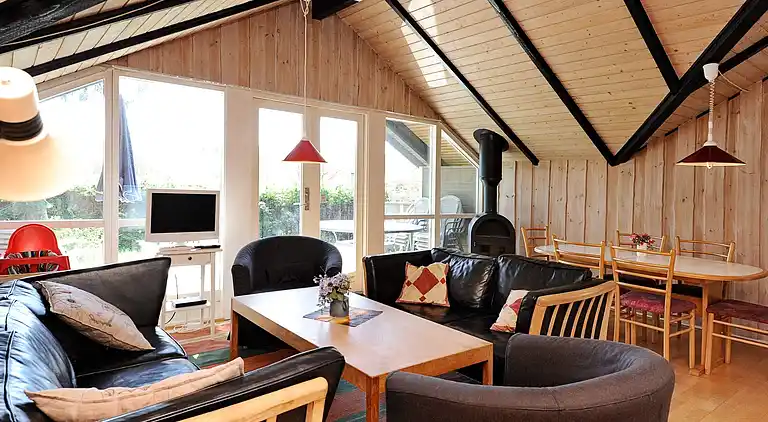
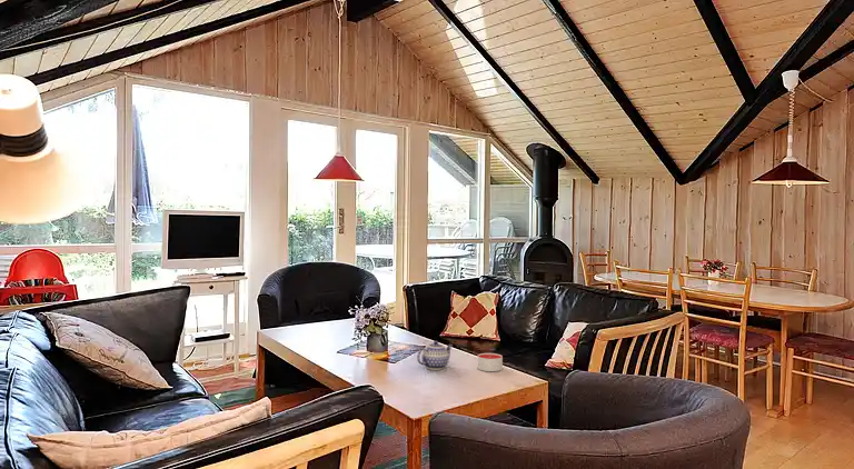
+ candle (489, 361)
+ teapot (435, 353)
